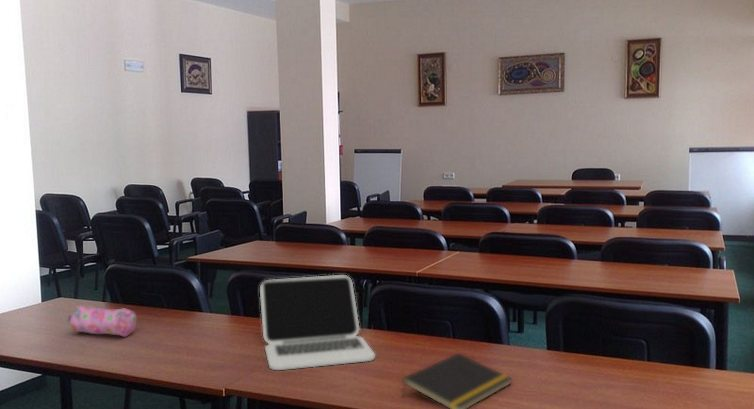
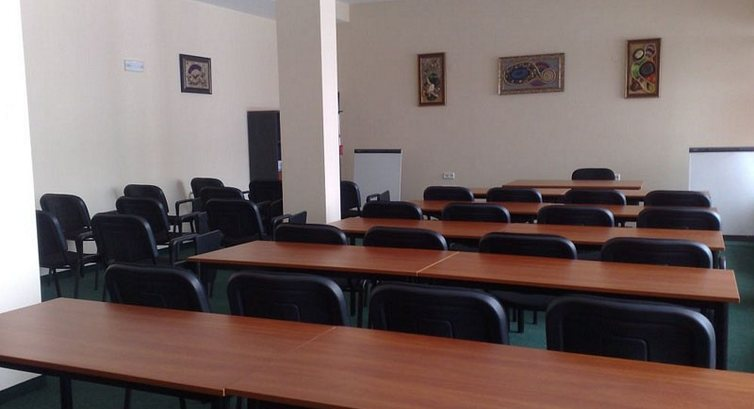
- laptop (314, 317)
- pencil case (102, 320)
- notepad (458, 380)
